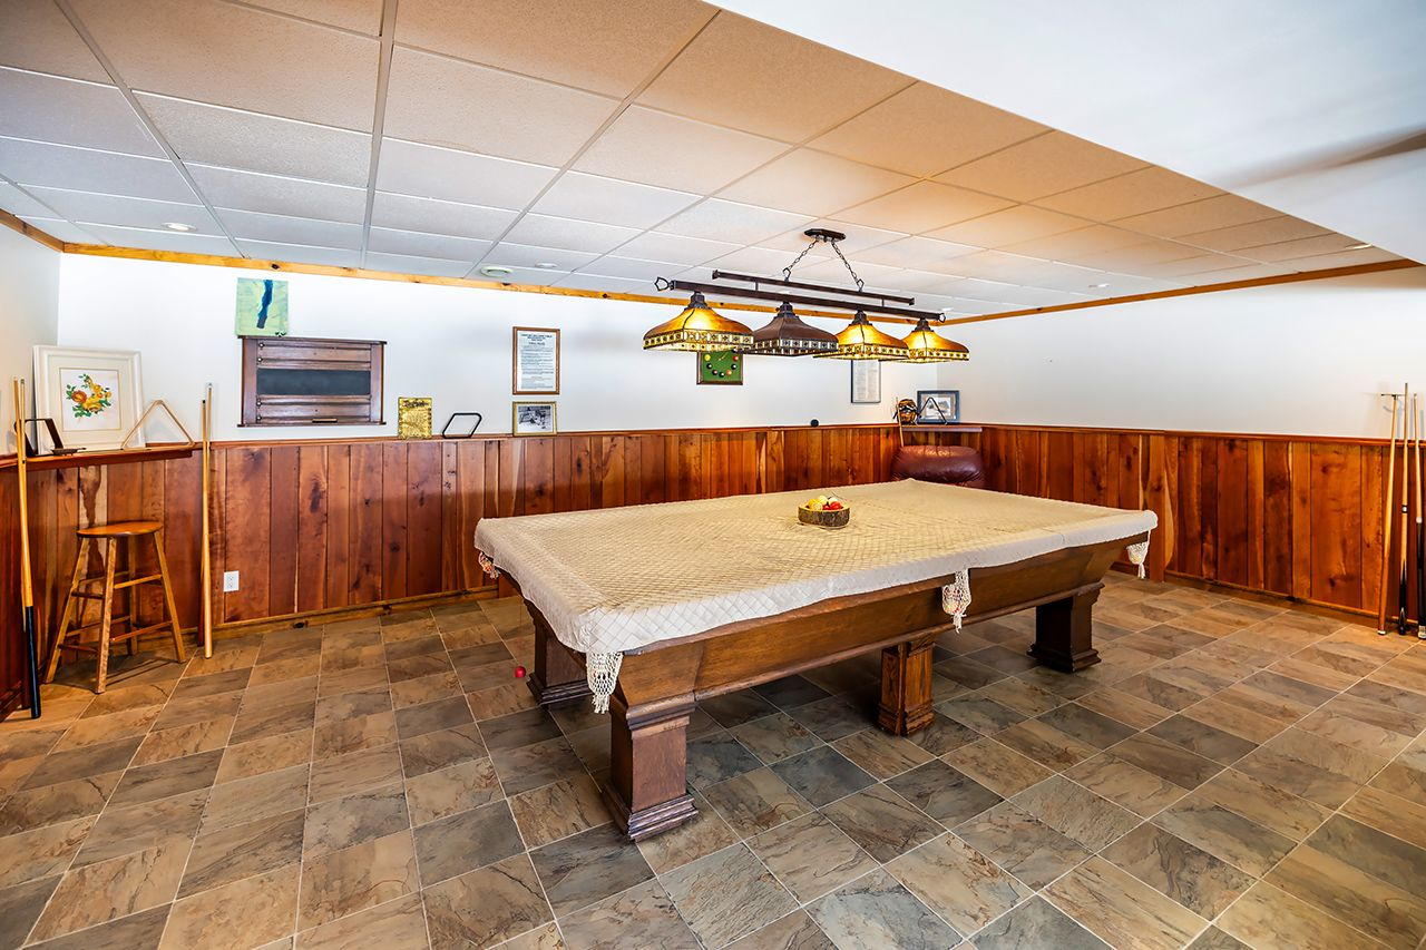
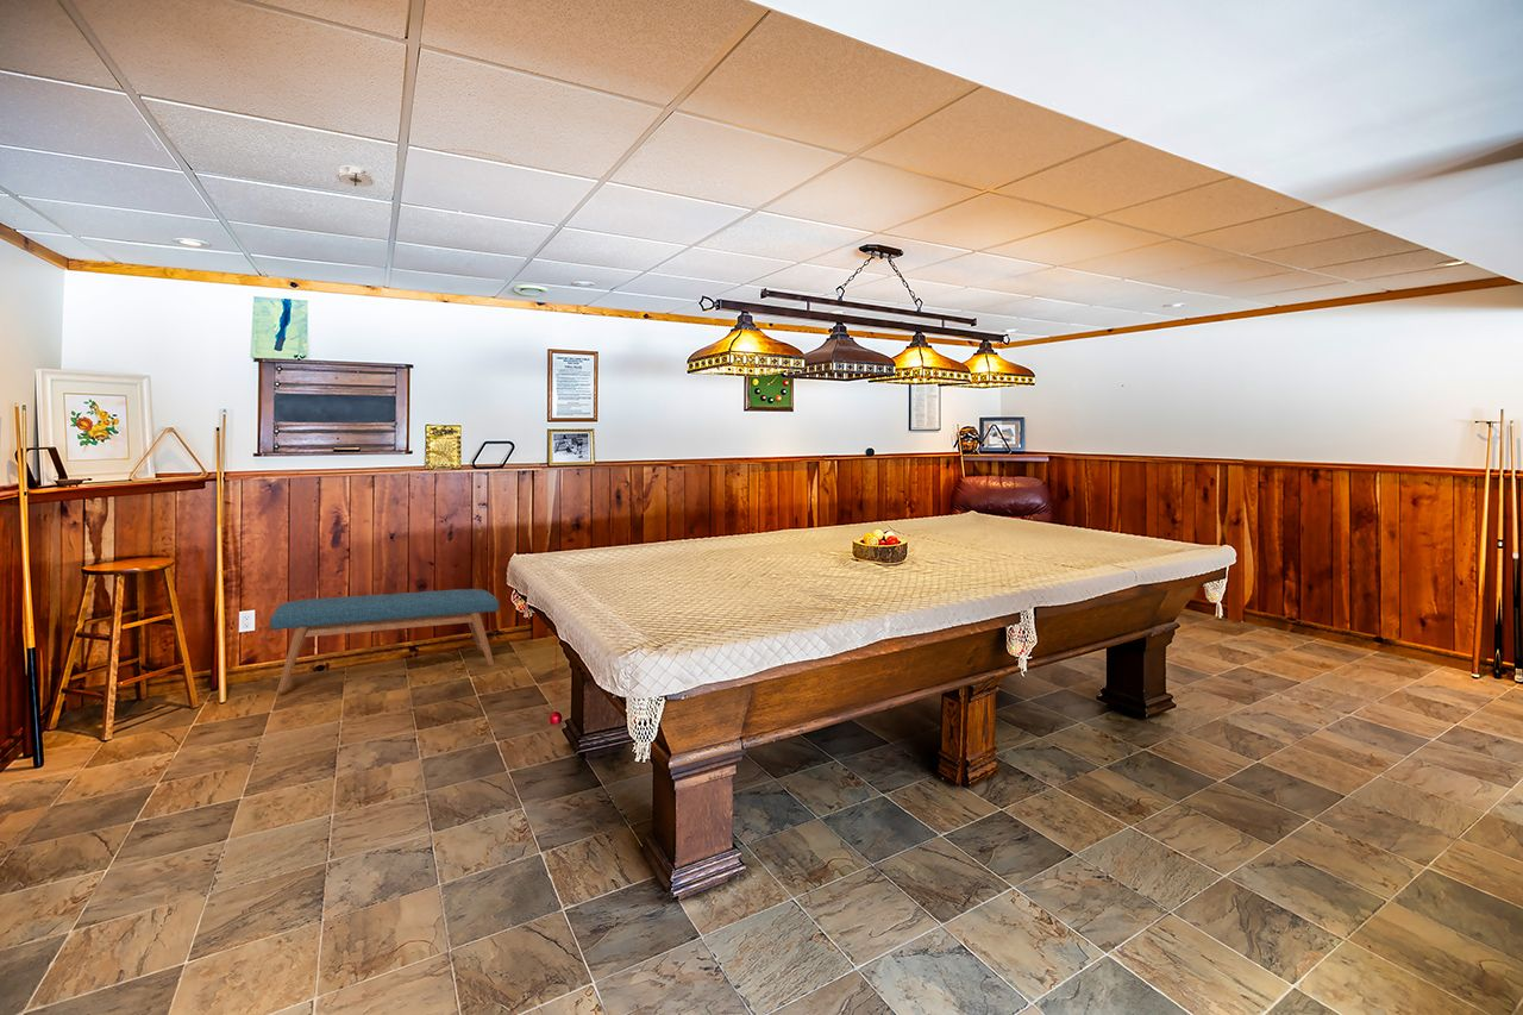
+ smoke detector (353, 176)
+ bench (391, 628)
